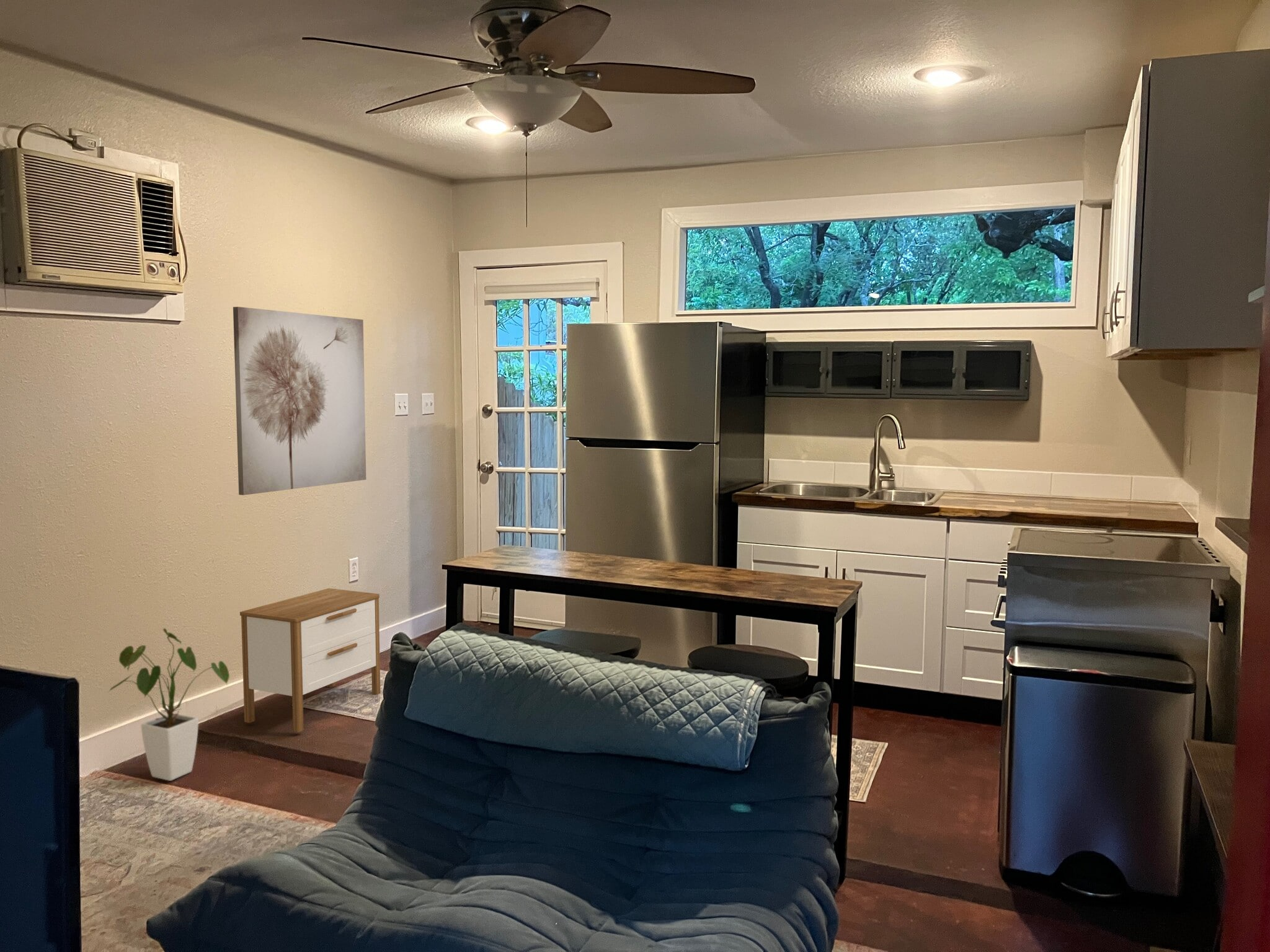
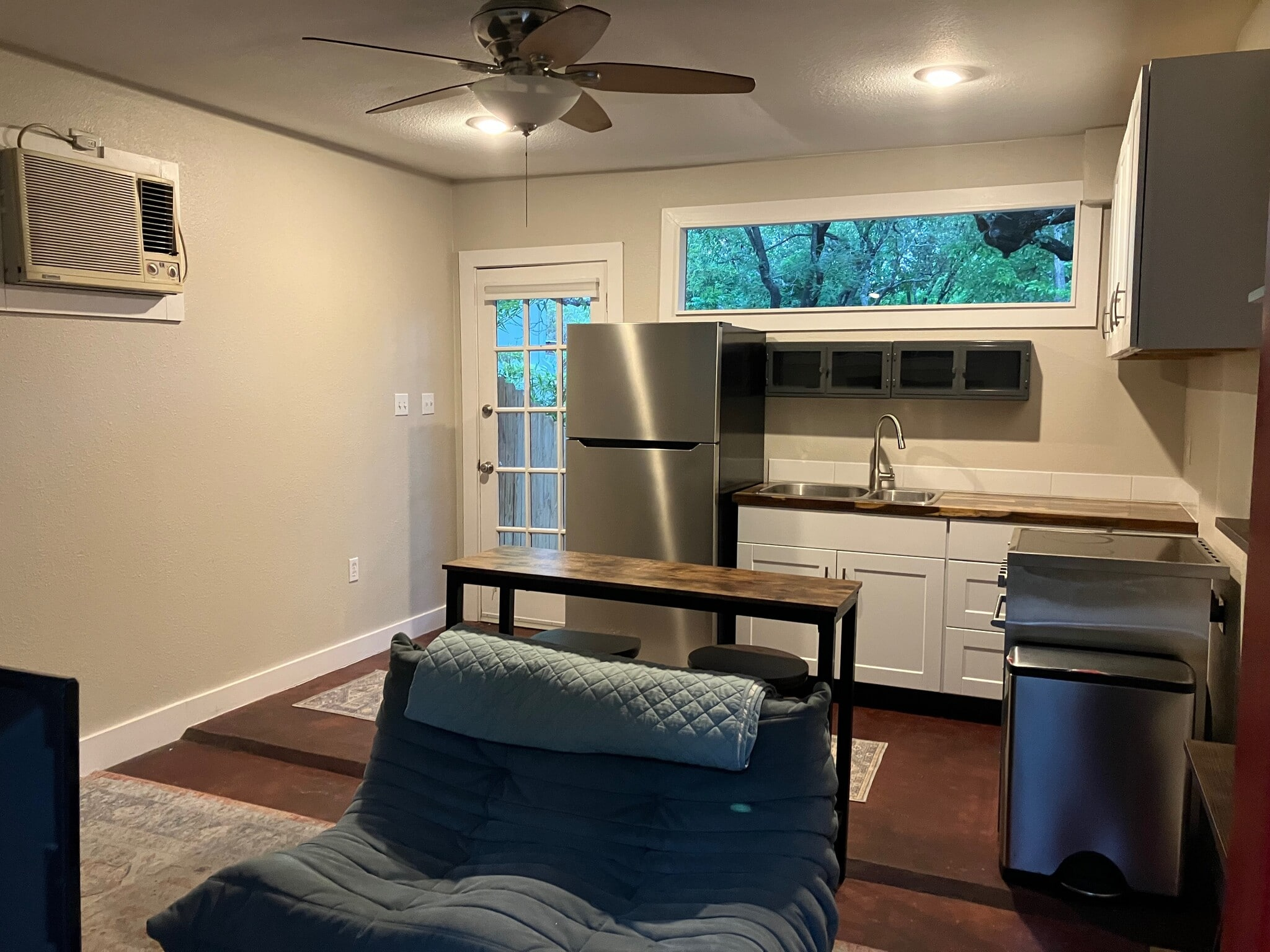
- wall art (305, 400)
- house plant (178, 704)
- nightstand (315, 656)
